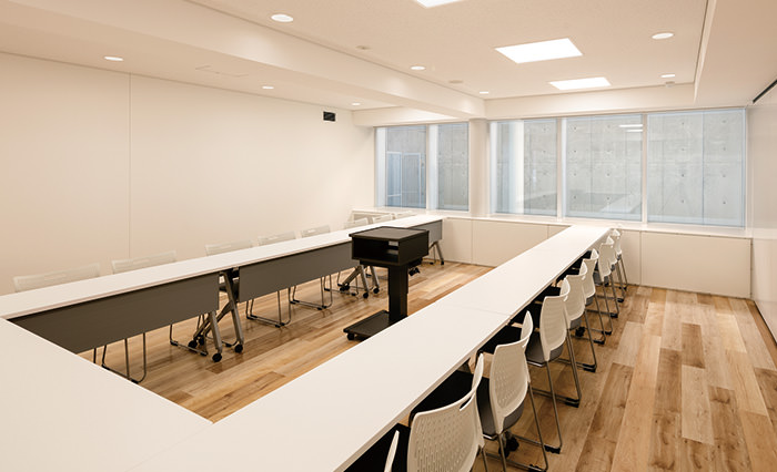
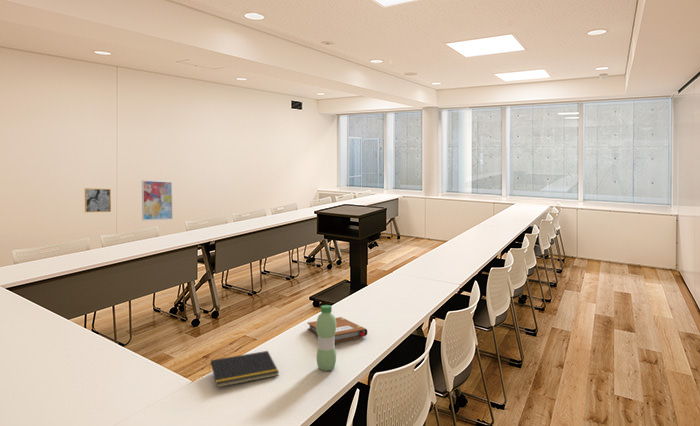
+ wall art (98, 200)
+ notepad (244, 367)
+ water bottle (326, 337)
+ wall art (157, 200)
+ notebook (337, 329)
